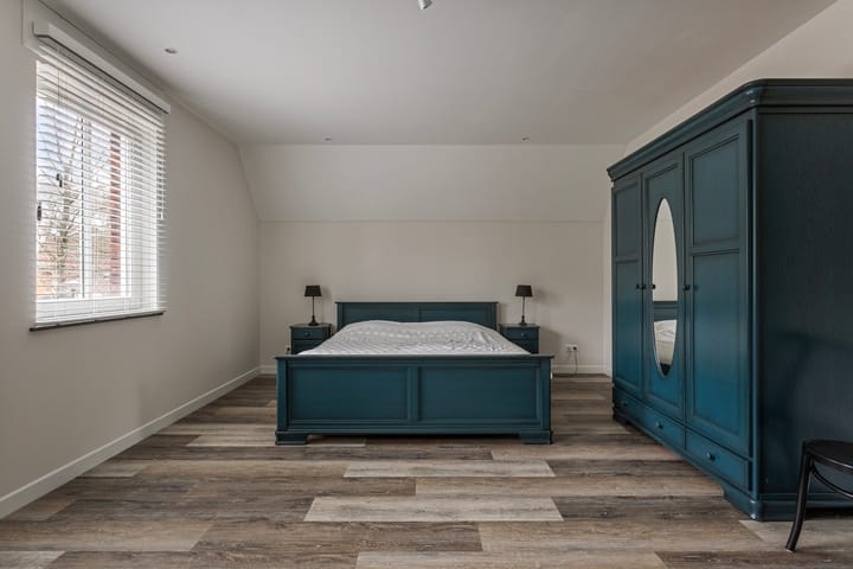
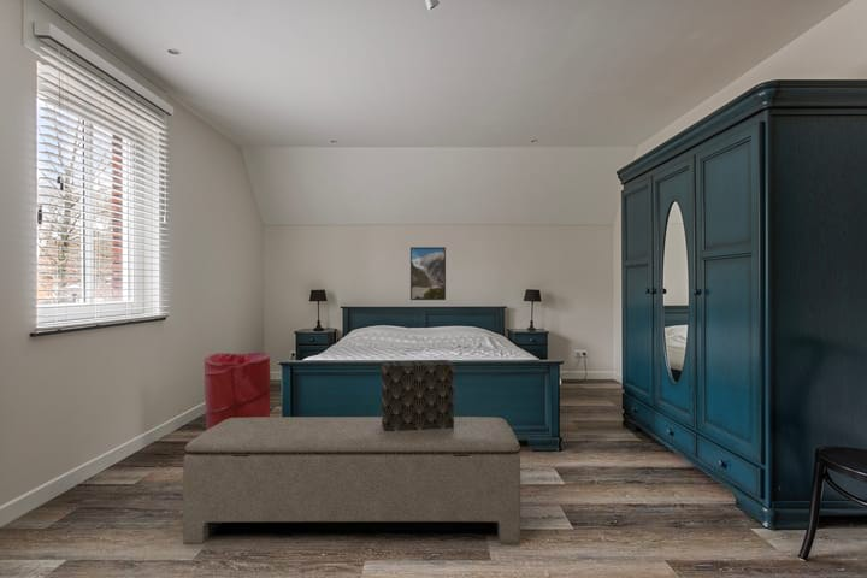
+ decorative box (417, 394)
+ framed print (427, 273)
+ laundry hamper (237, 394)
+ bench (359, 473)
